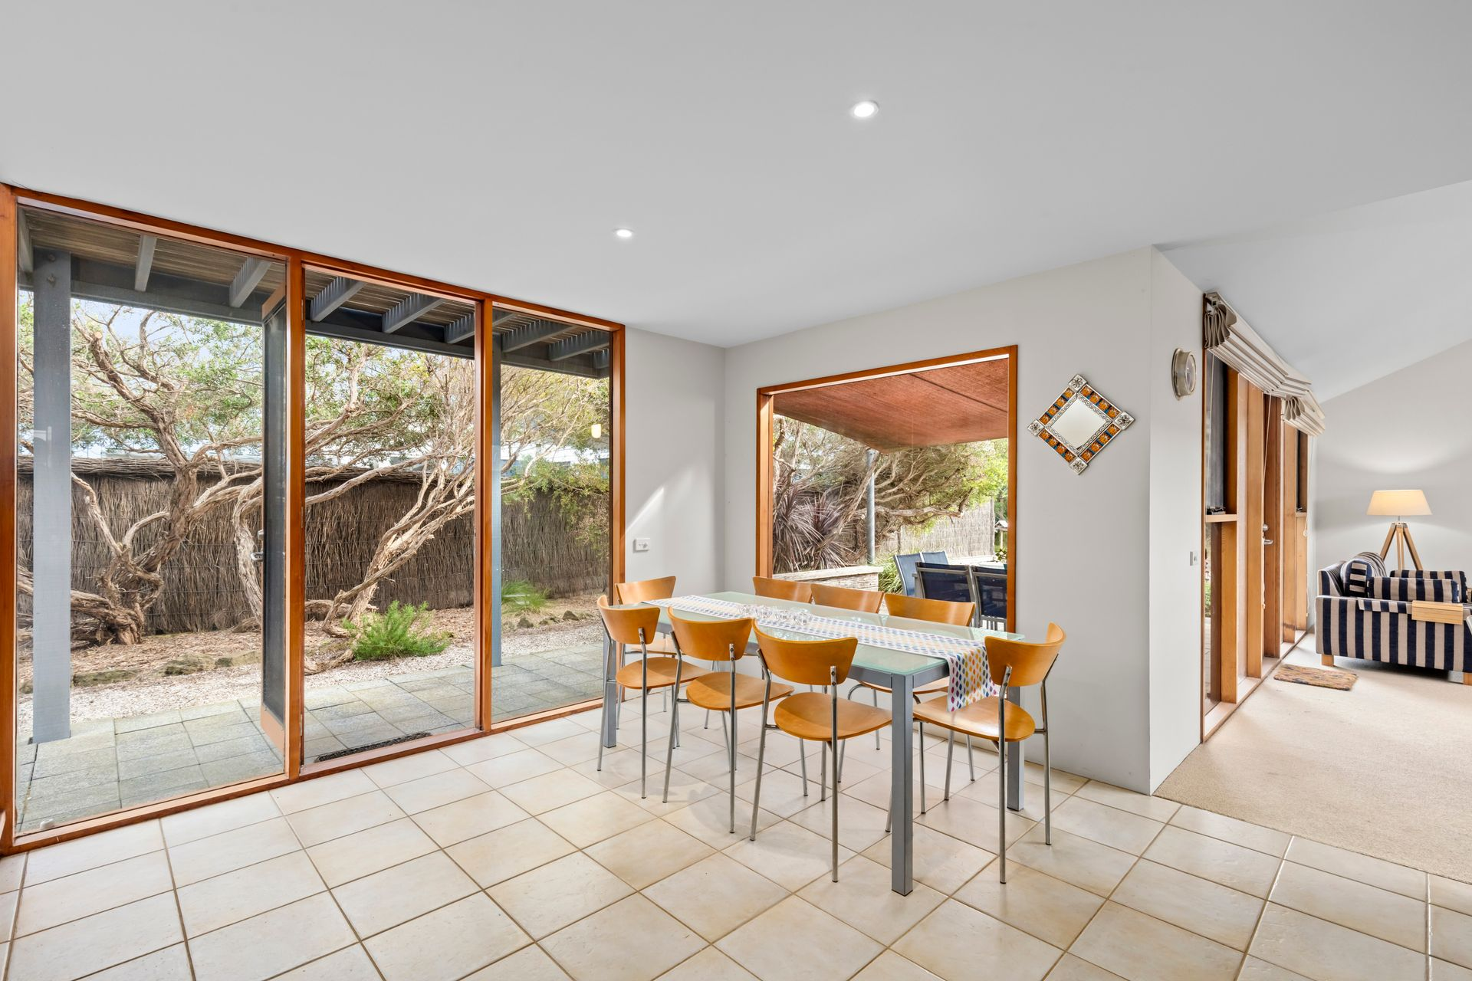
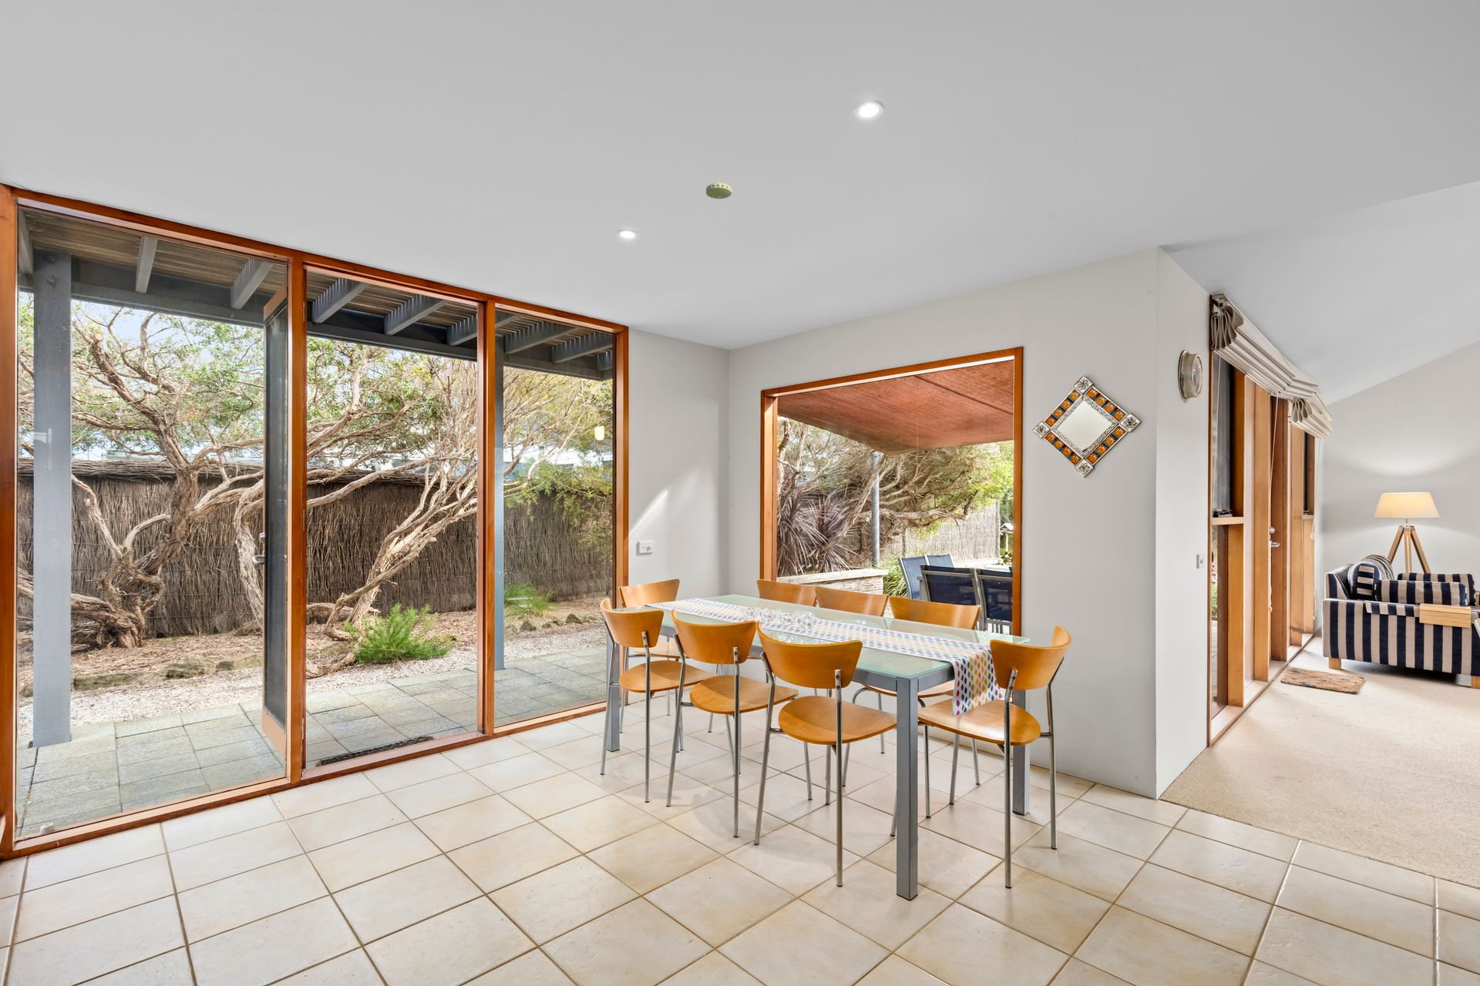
+ smoke detector (718, 190)
